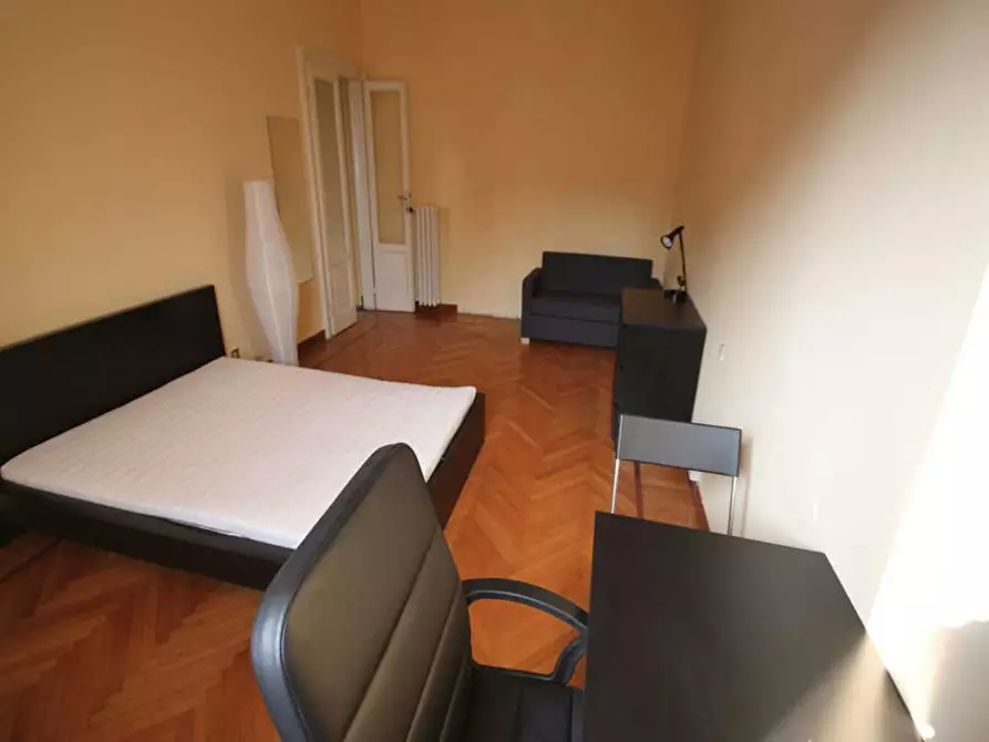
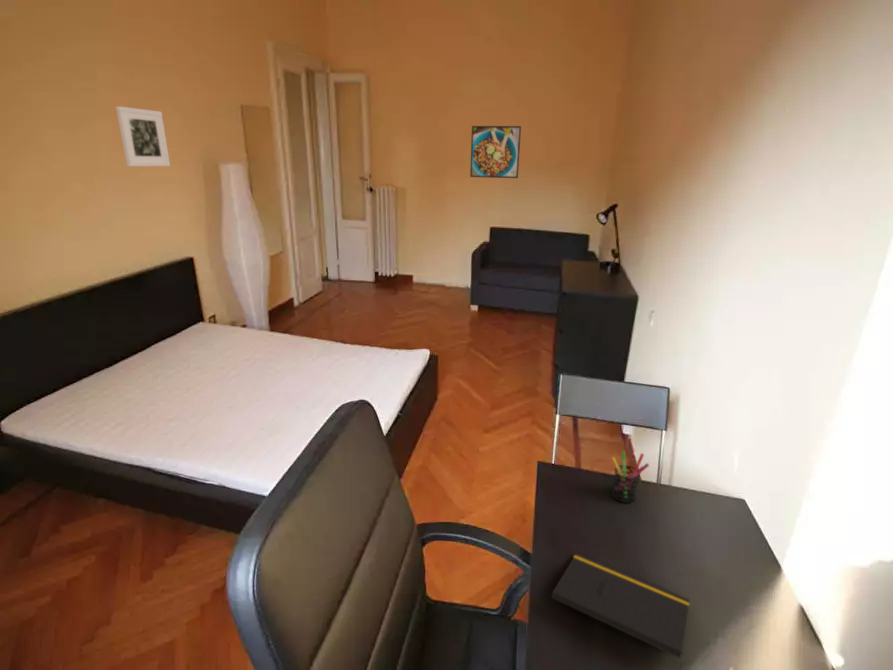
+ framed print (144, 138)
+ notepad (621, 598)
+ pen holder (627, 473)
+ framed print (495, 152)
